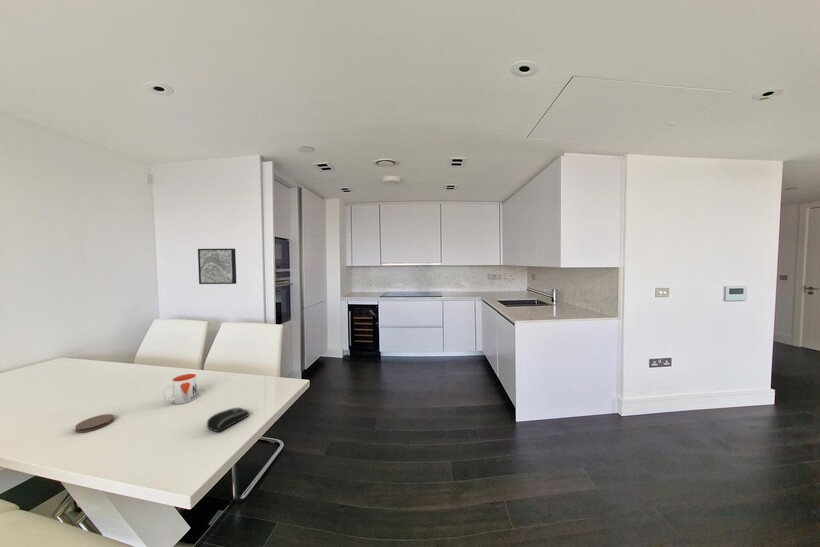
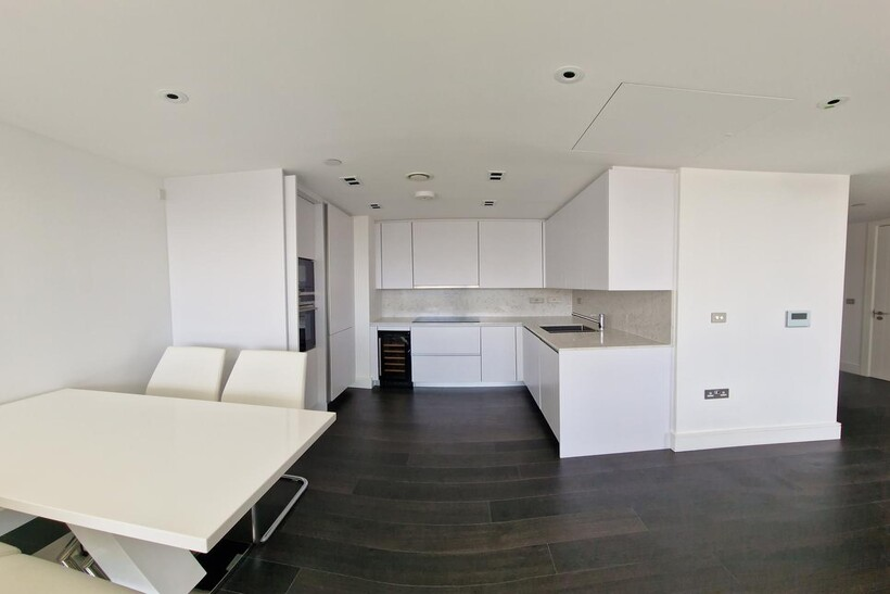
- wall art (217, 266)
- computer mouse (229, 417)
- mug (180, 390)
- coaster (95, 422)
